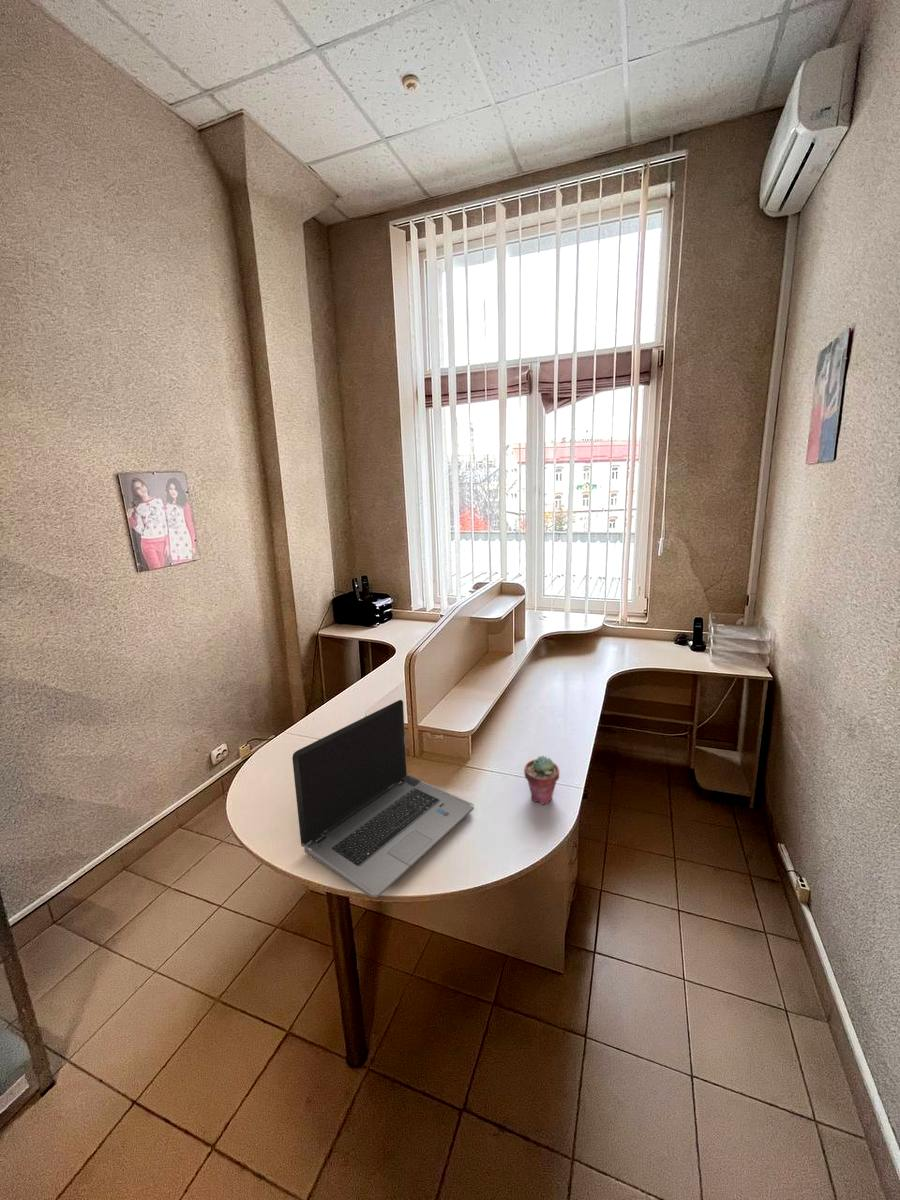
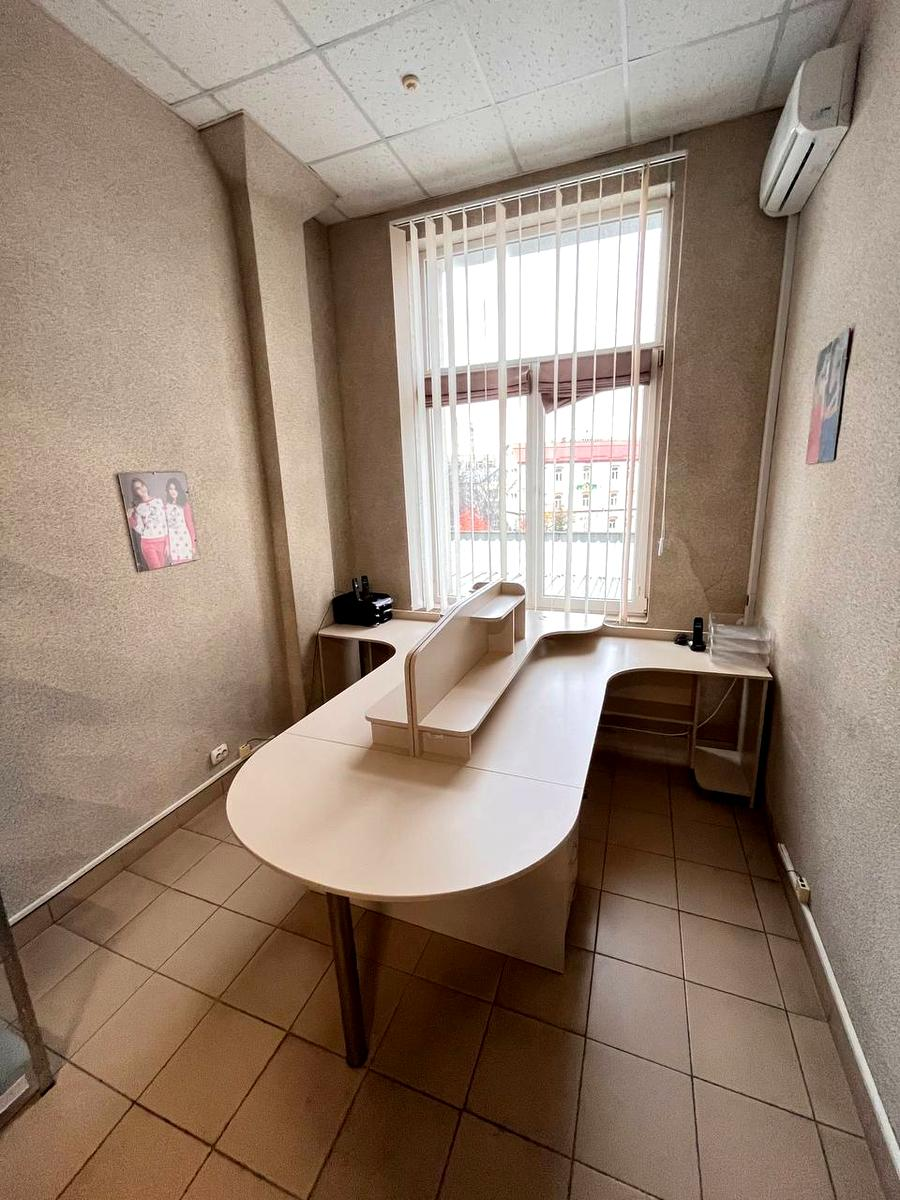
- laptop computer (390, 784)
- potted succulent (541, 776)
